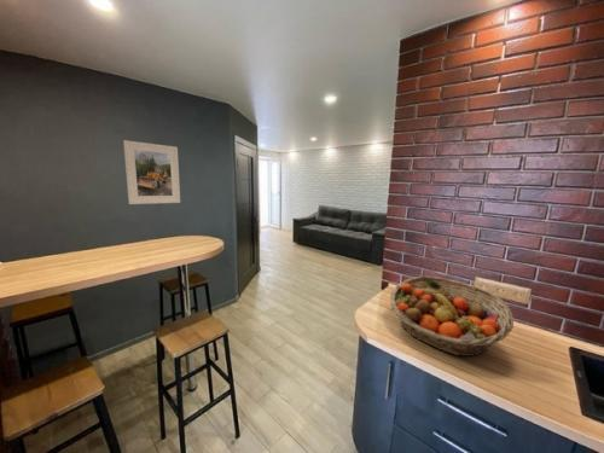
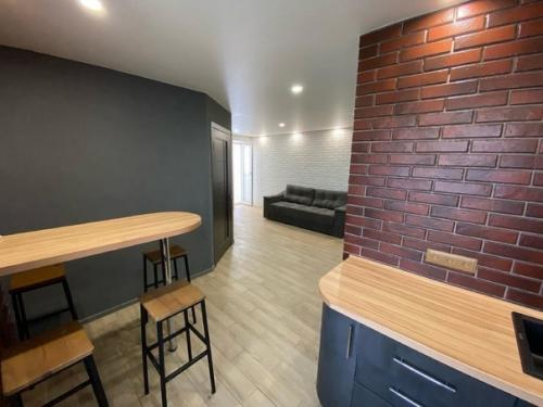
- fruit basket (443, 312)
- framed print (153, 174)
